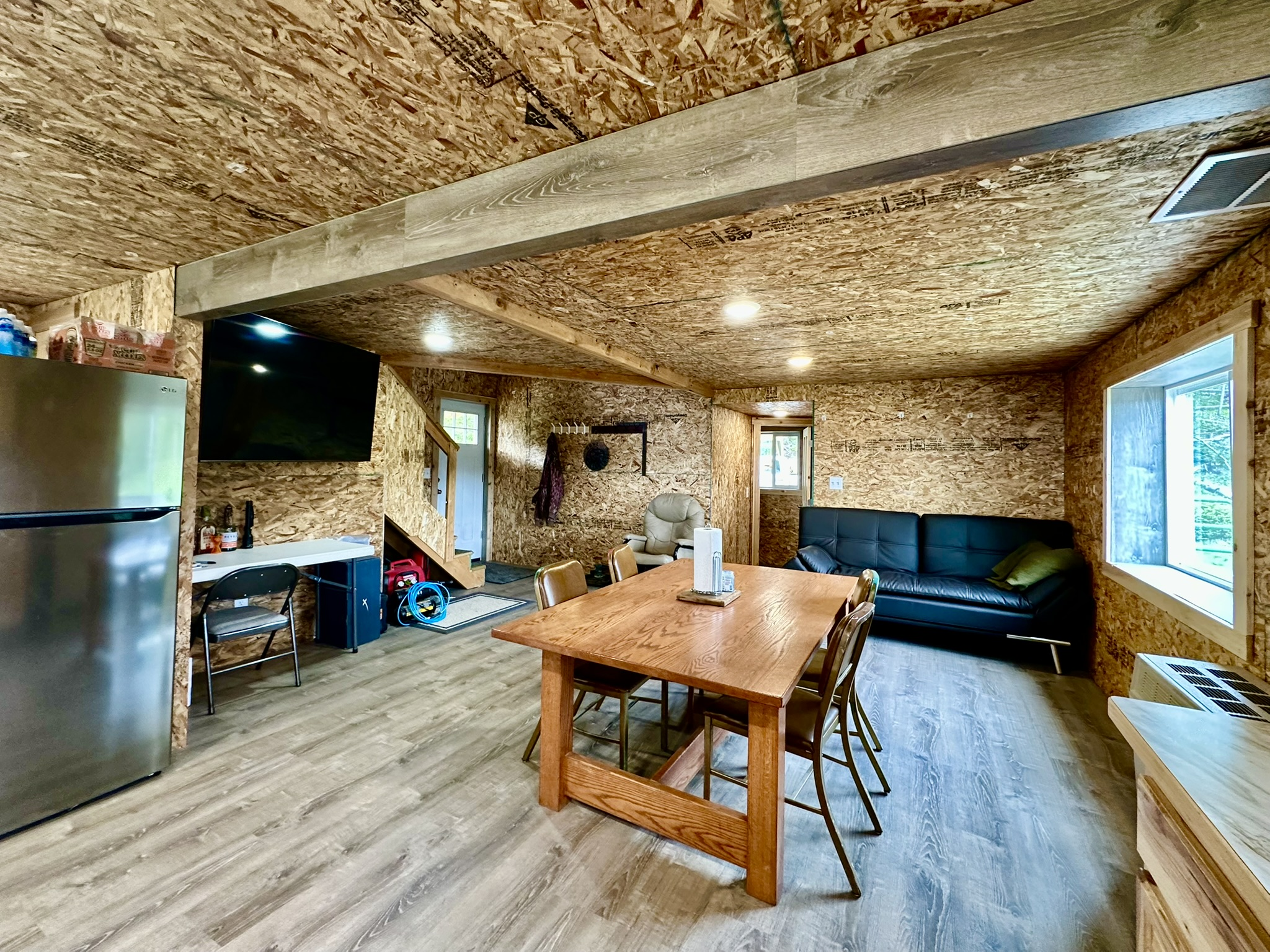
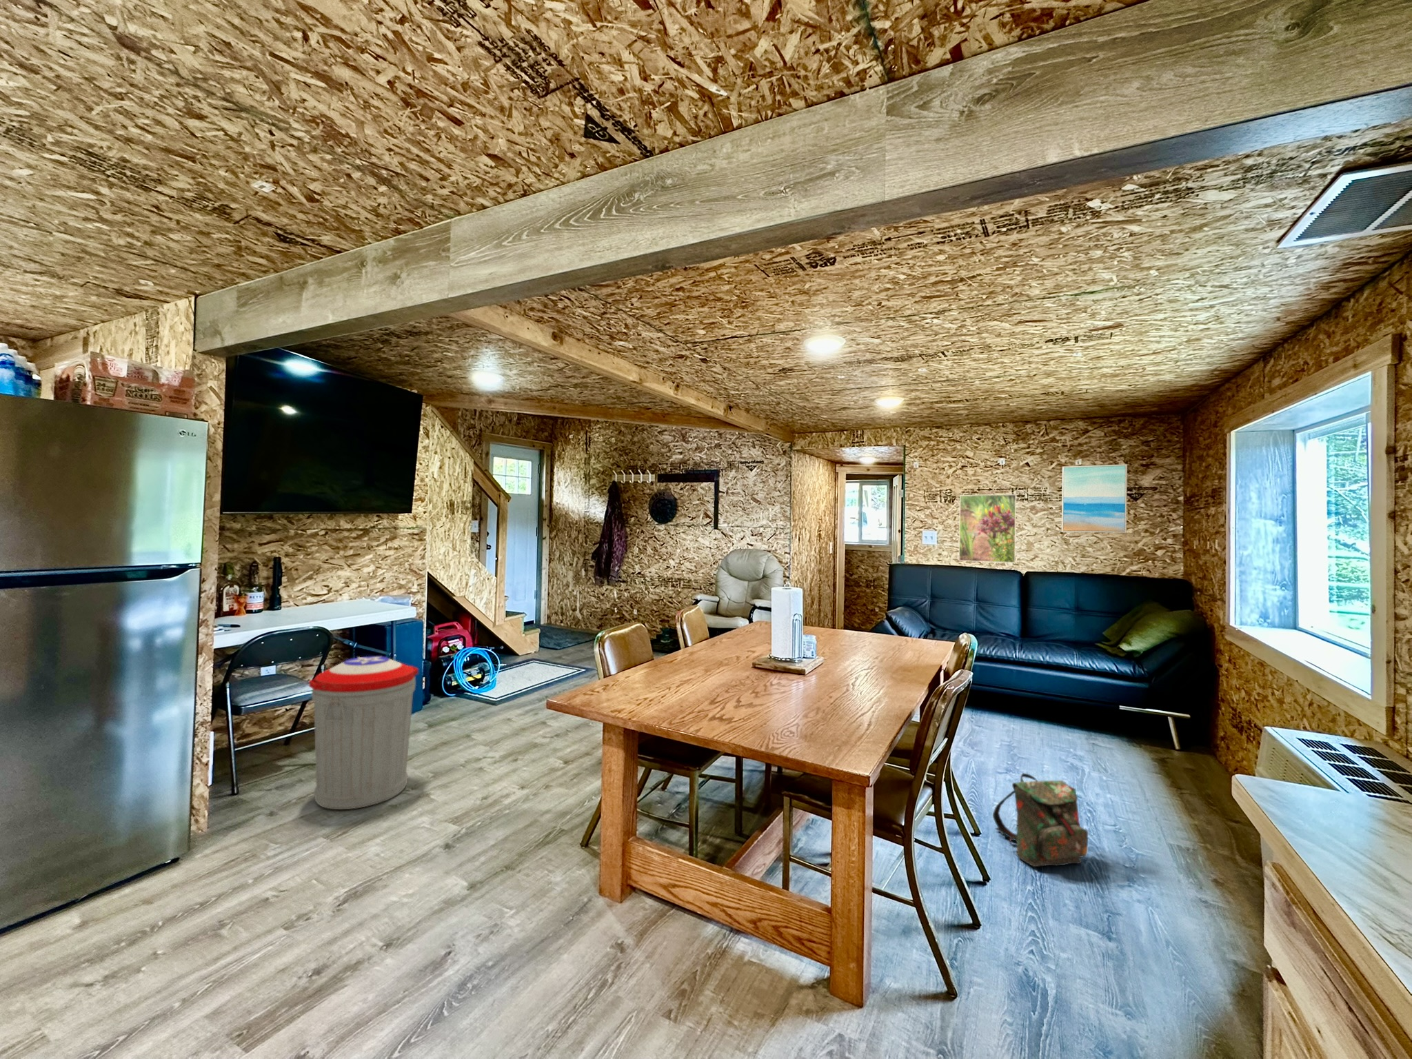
+ trash can (364, 725)
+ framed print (986, 528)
+ backpack (1035, 812)
+ wall art (1094, 498)
